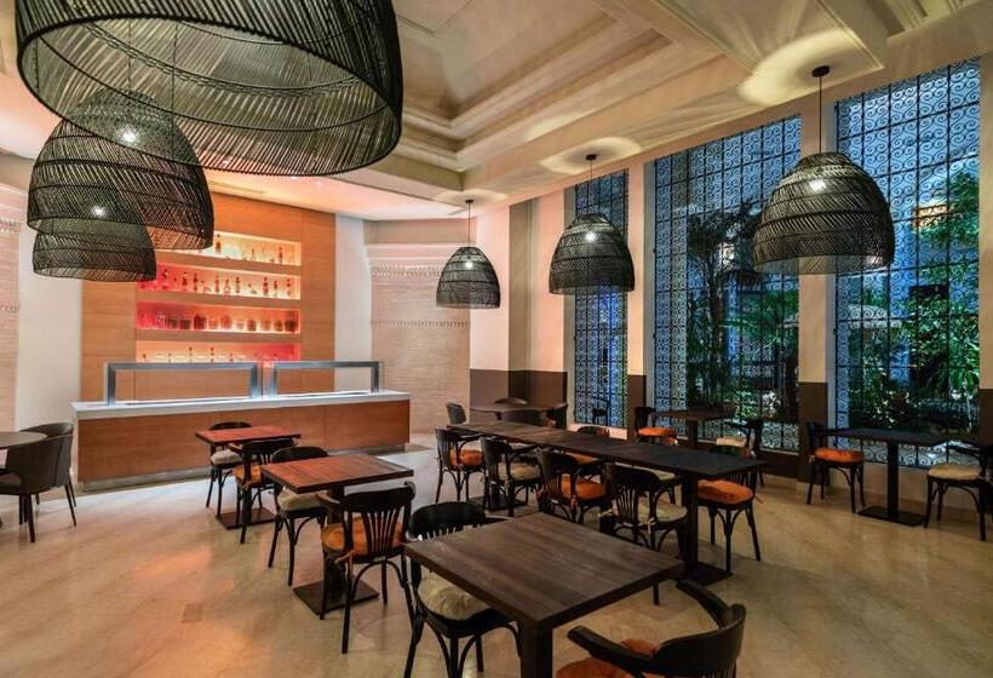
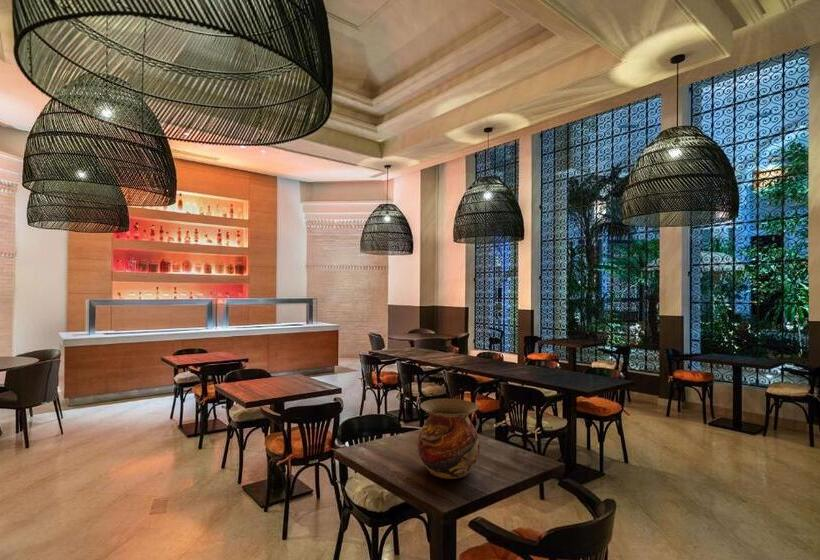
+ vase (448, 438)
